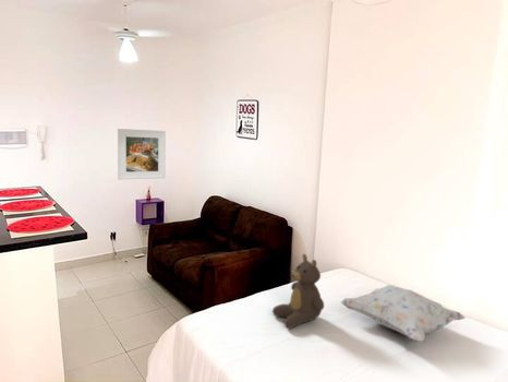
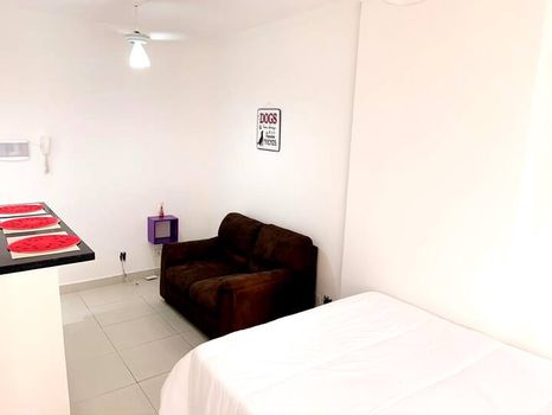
- decorative pillow (401, 309)
- teddy bear (299, 288)
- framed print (142, 154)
